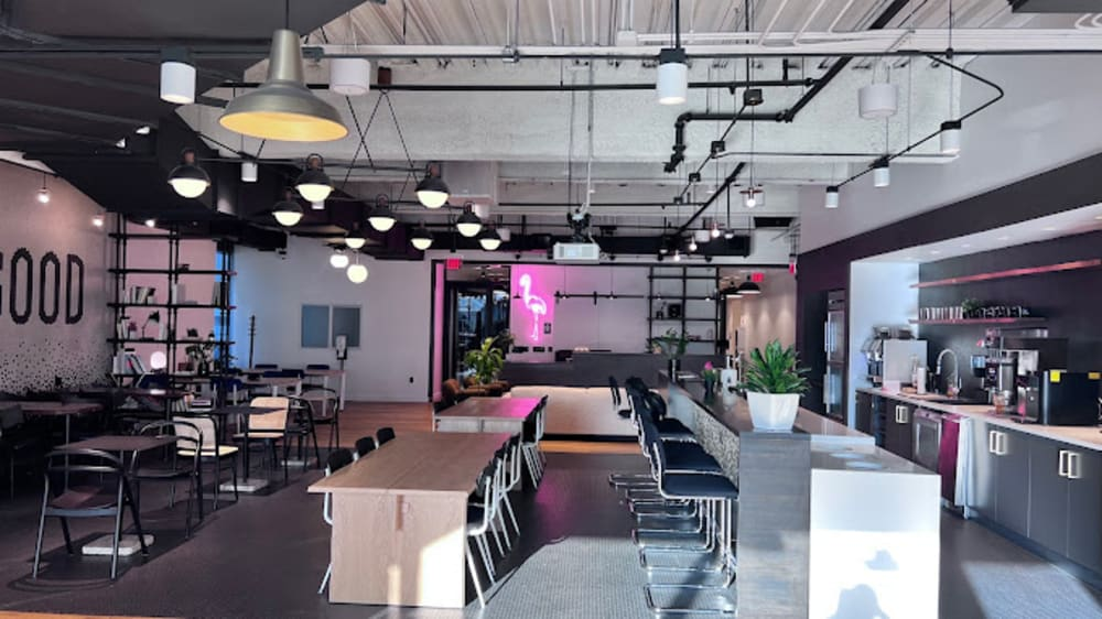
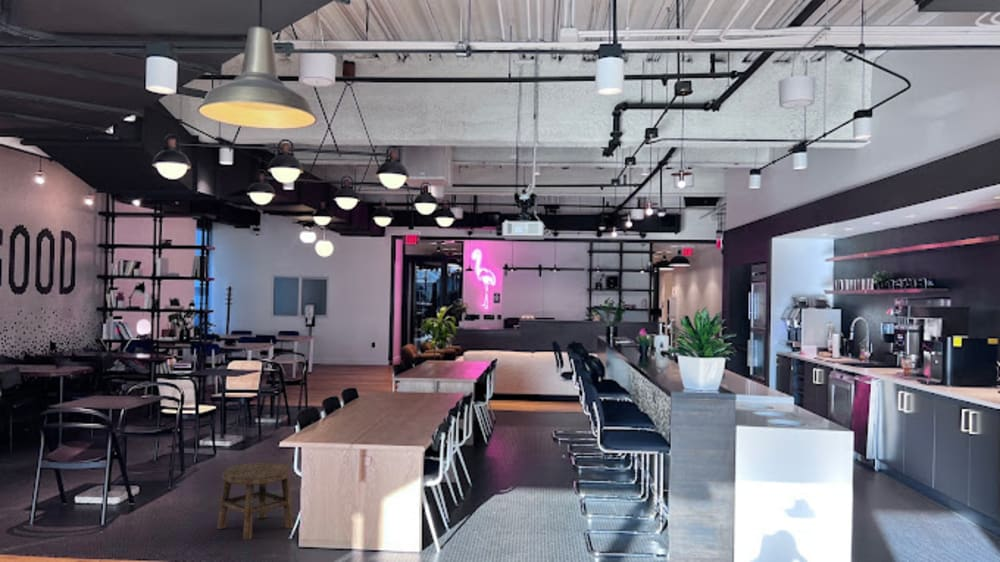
+ stool (256, 497)
